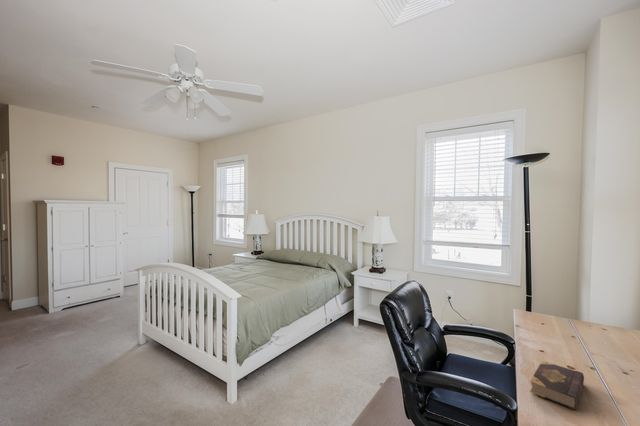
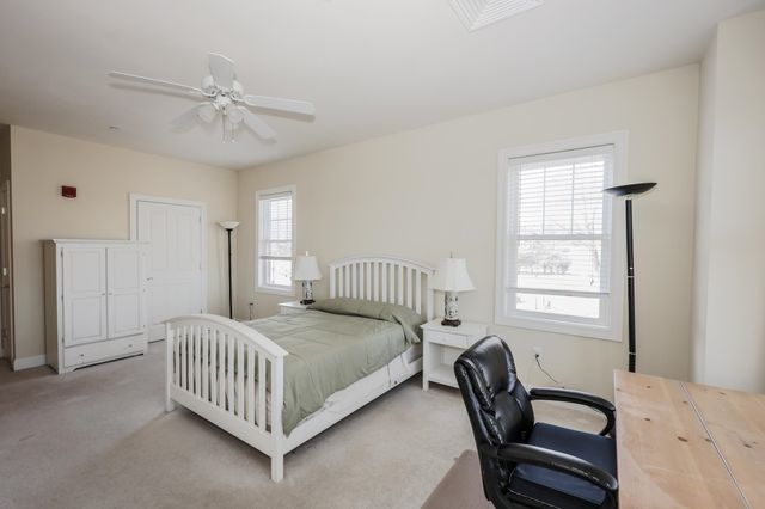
- book (558, 380)
